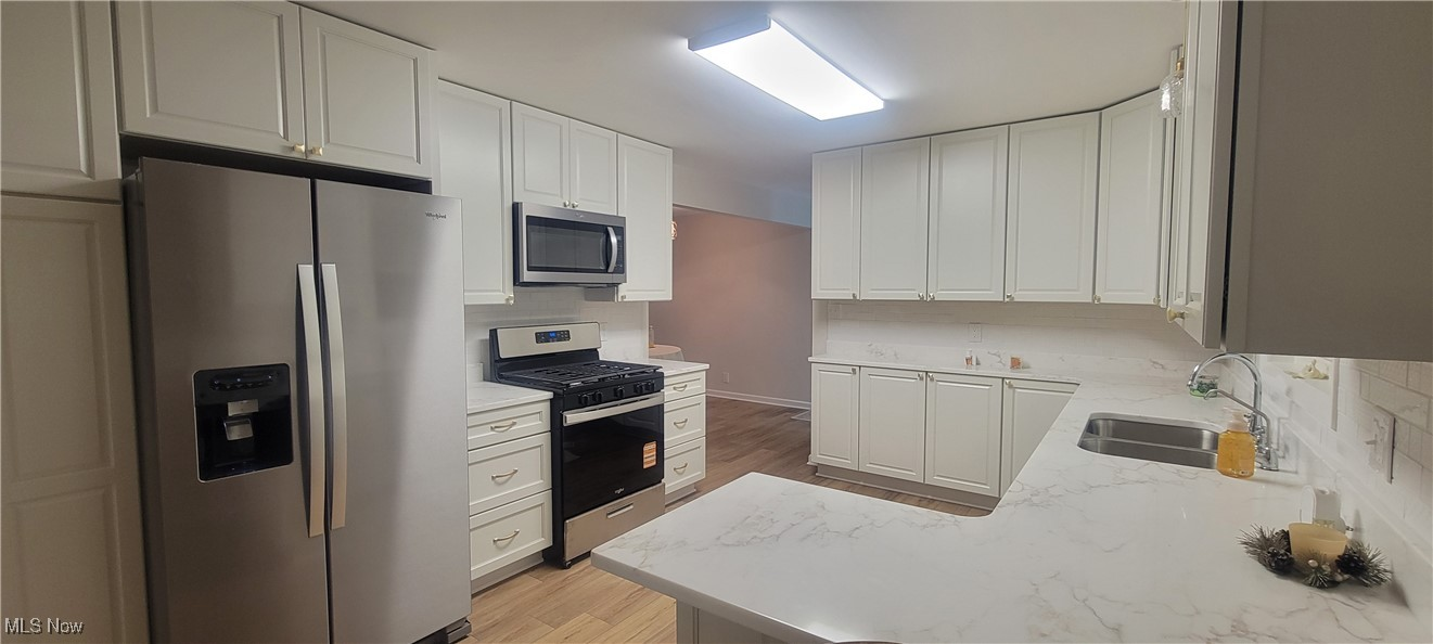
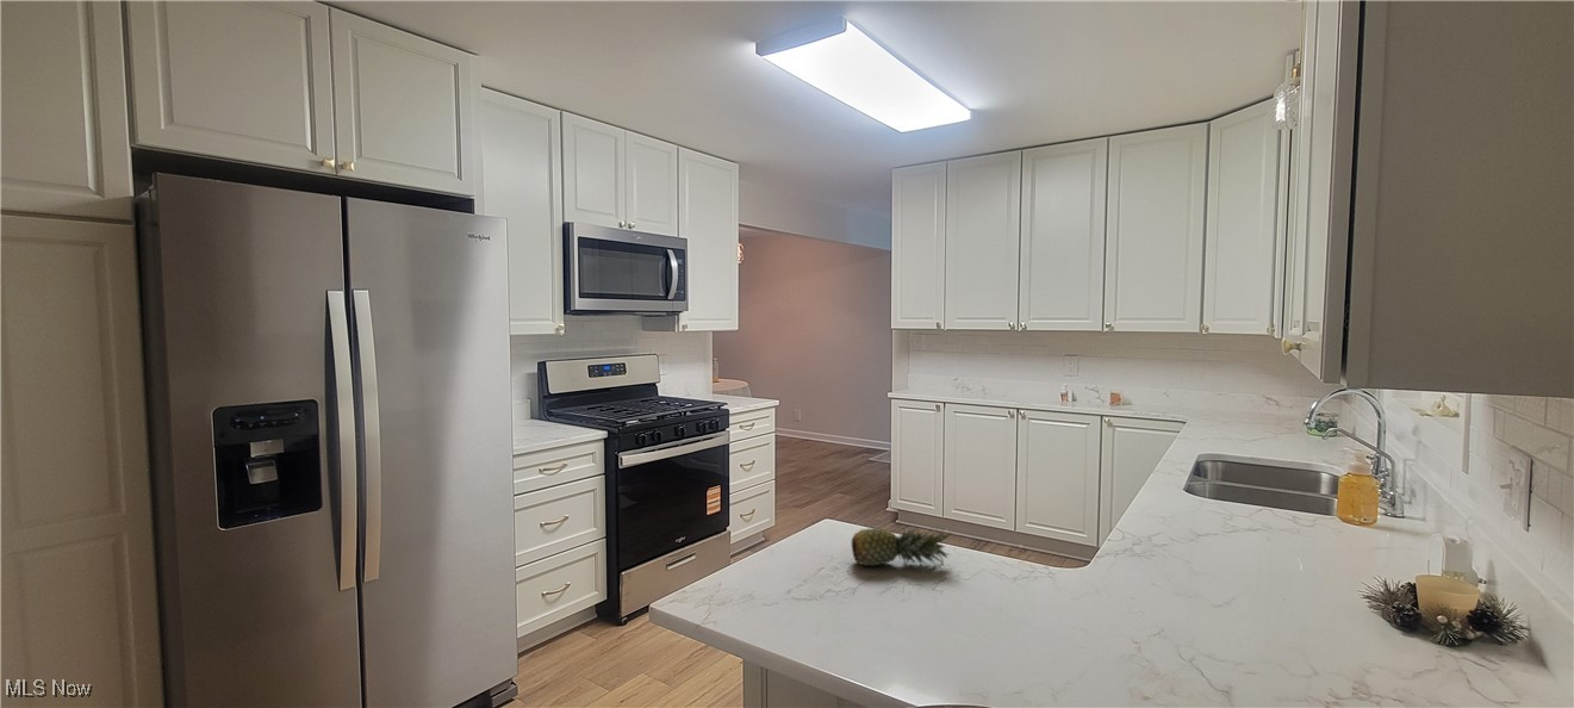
+ fruit (902, 546)
